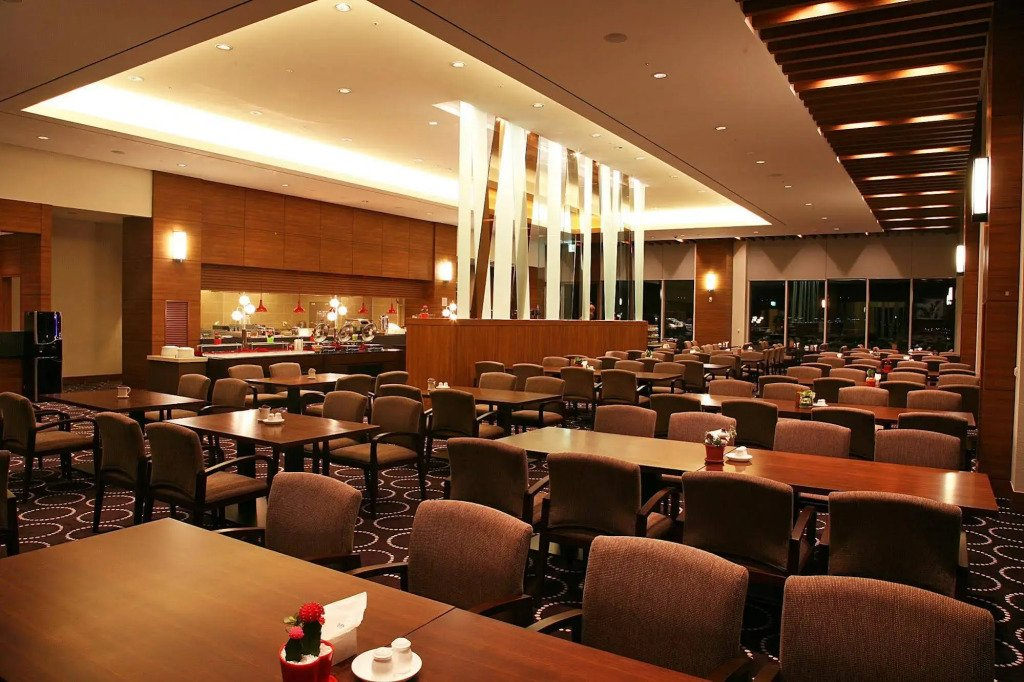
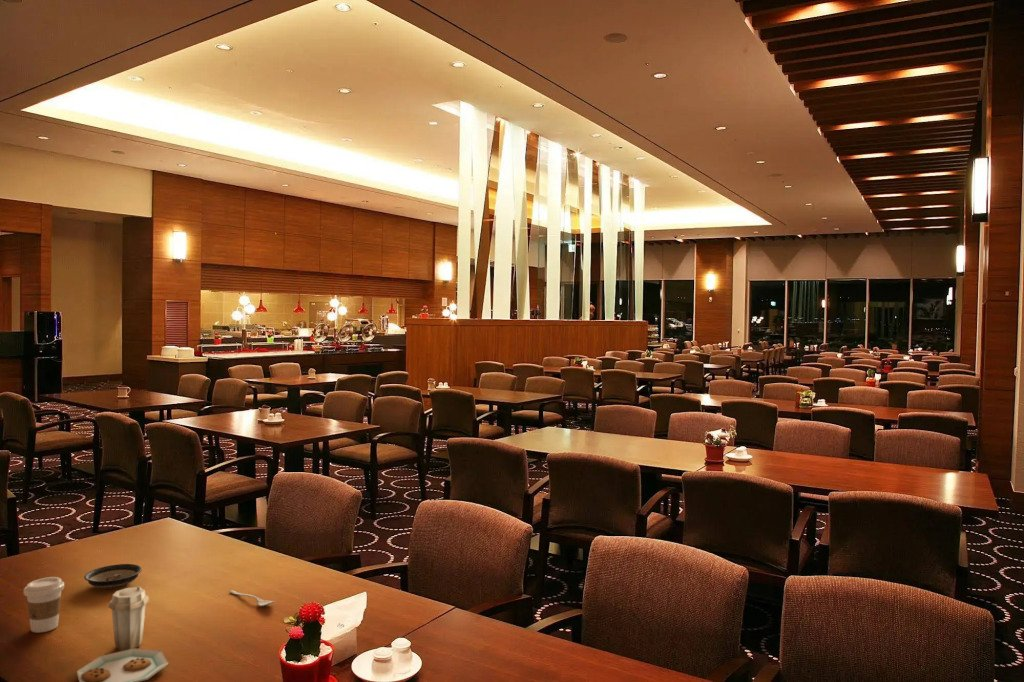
+ saucer (113, 578)
+ coffee cup (44, 604)
+ plate (128, 633)
+ spoon (251, 596)
